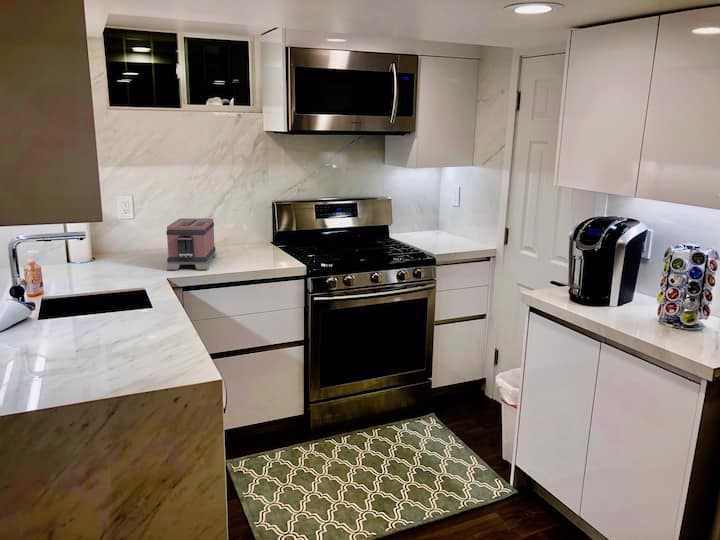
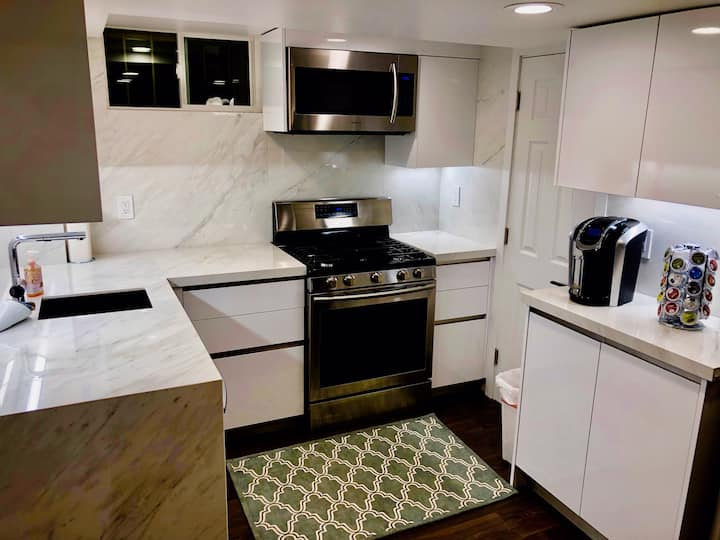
- toaster (191, 243)
